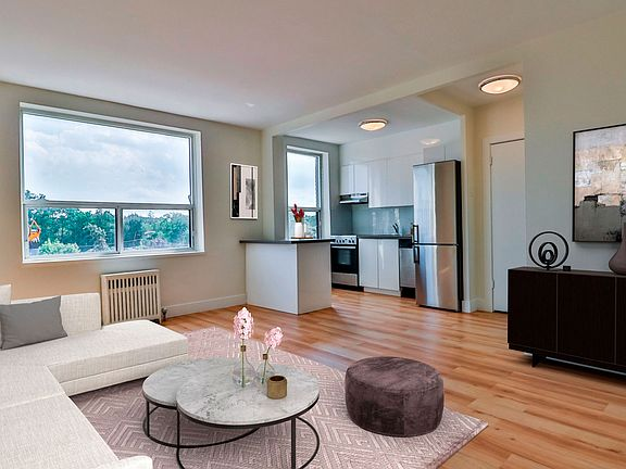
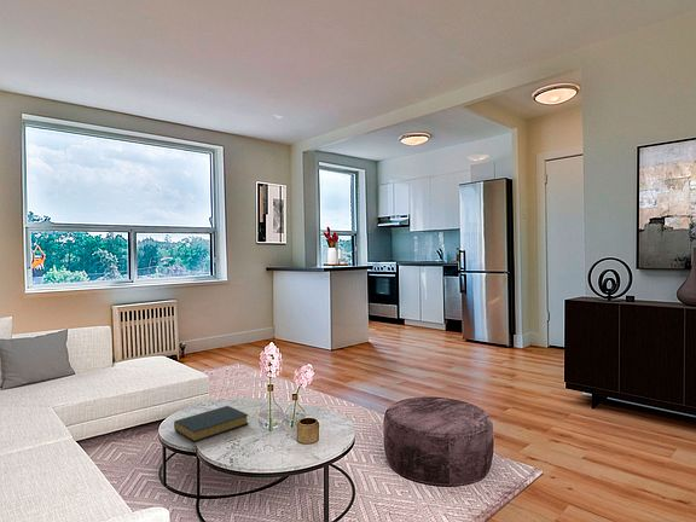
+ hardback book (211, 422)
